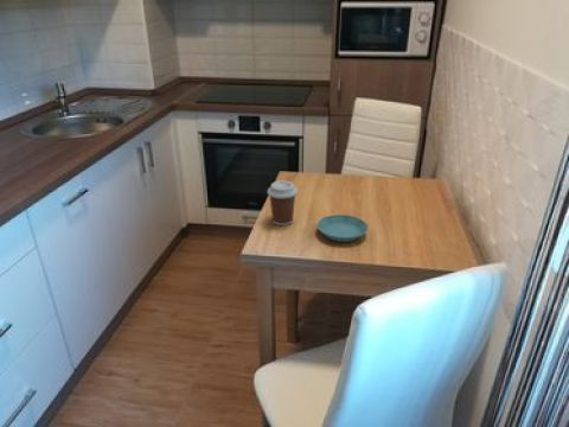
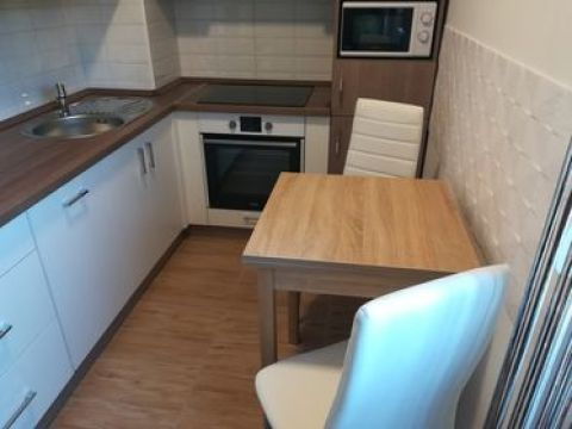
- coffee cup (282, 203)
- saucer (341, 229)
